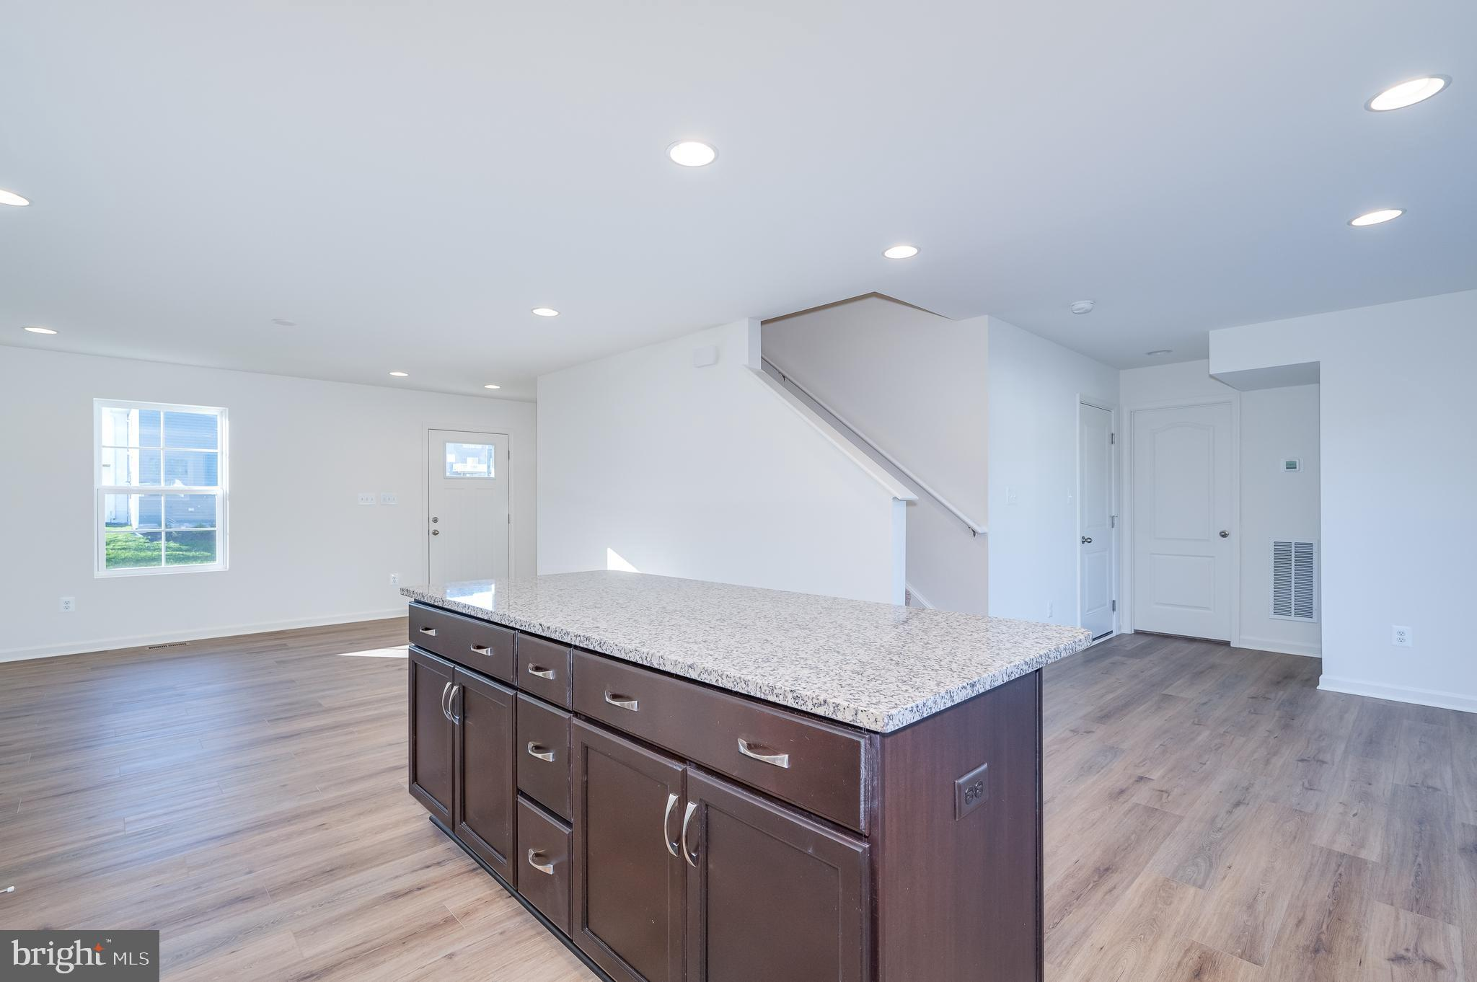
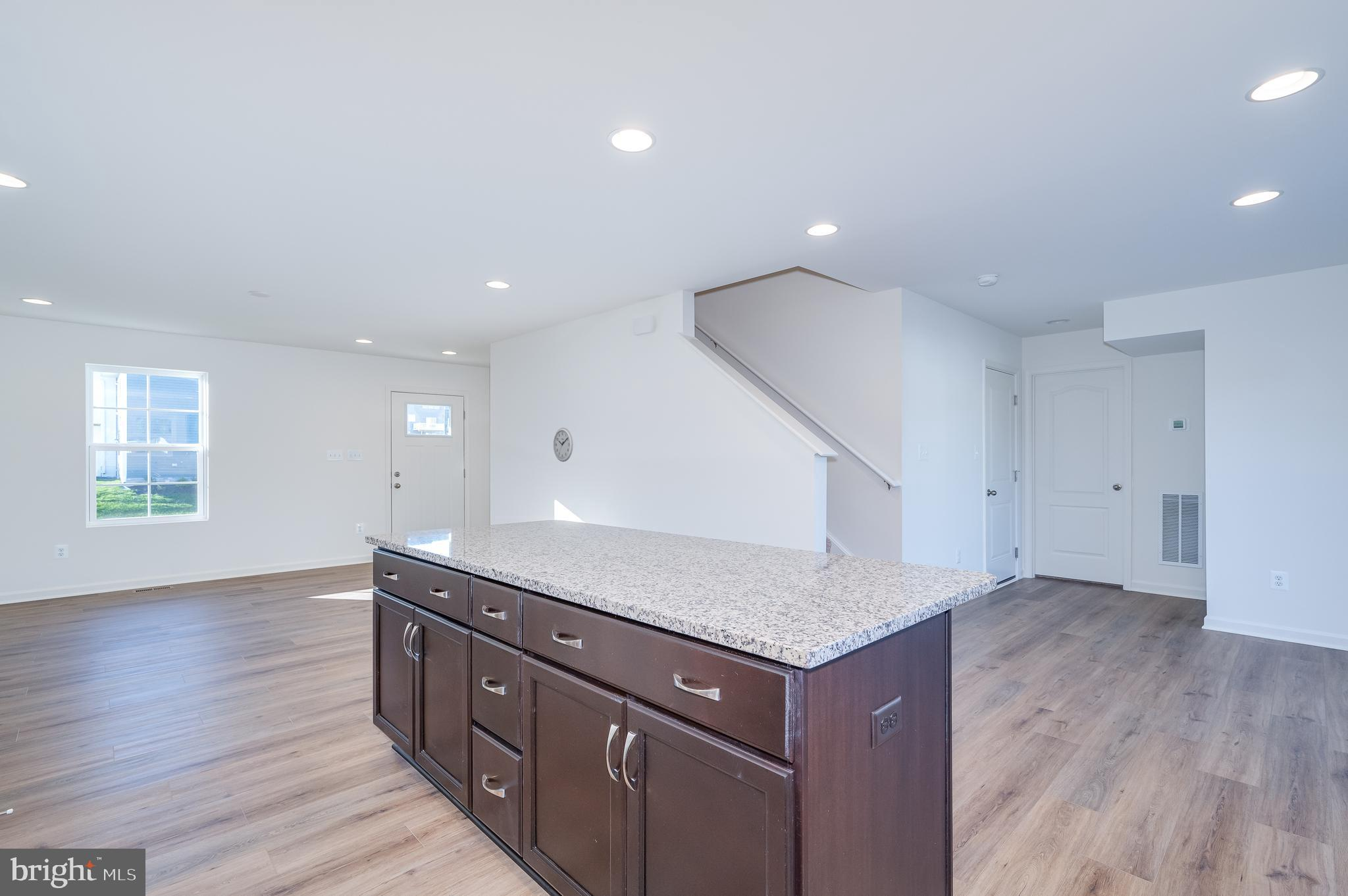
+ wall clock (562, 444)
